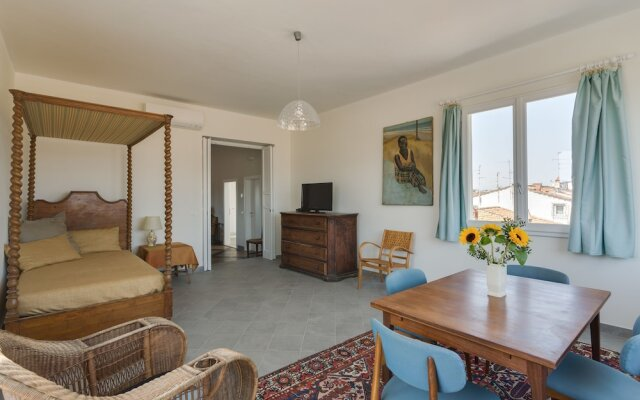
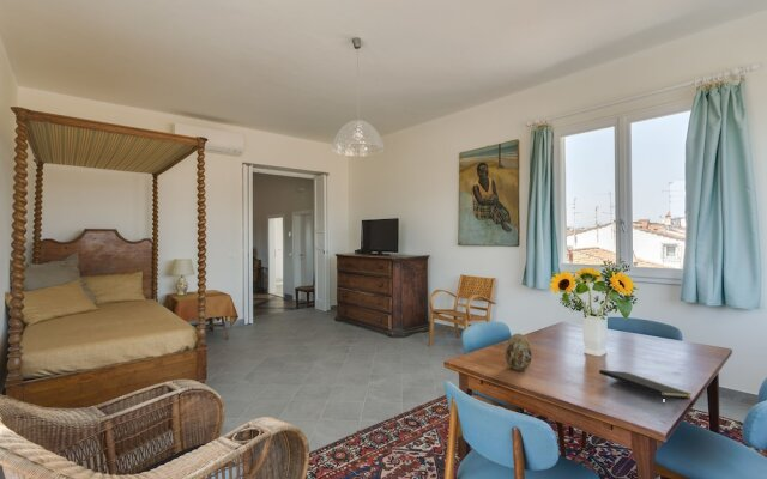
+ decorative egg (518, 351)
+ notepad (642, 382)
